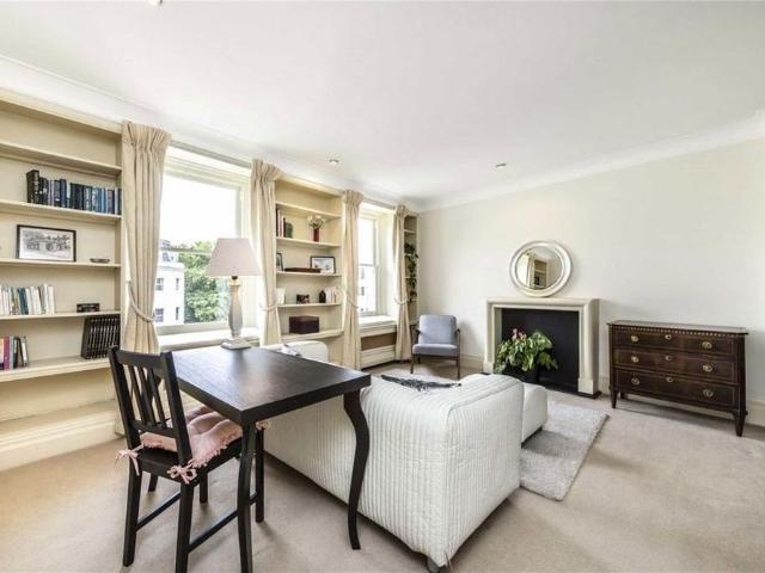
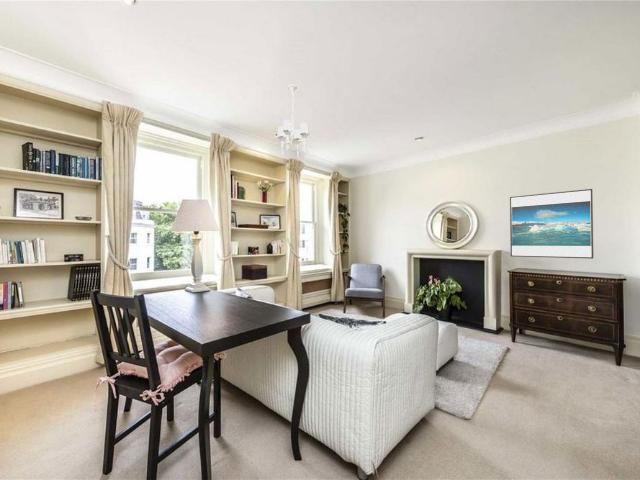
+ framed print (548, 225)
+ chandelier (292, 120)
